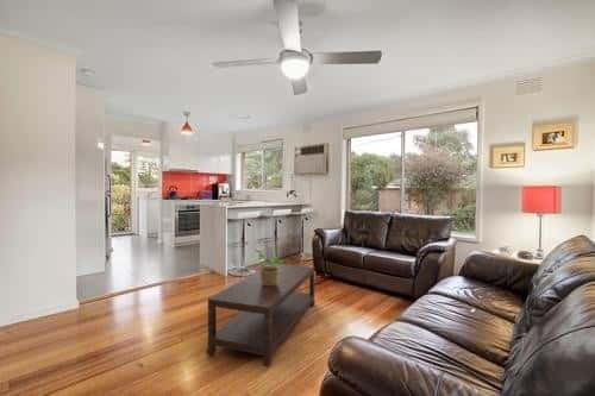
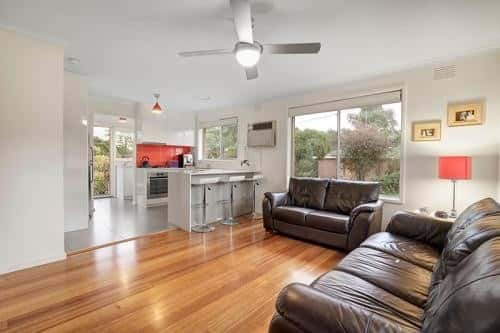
- coffee table (270, 302)
- potted plant (268, 265)
